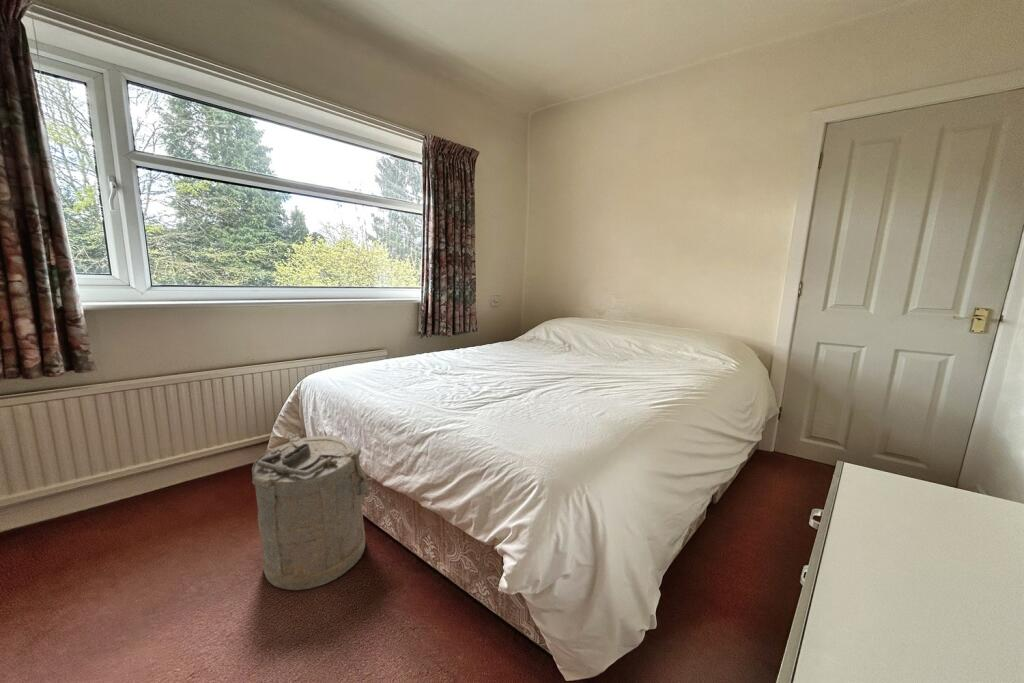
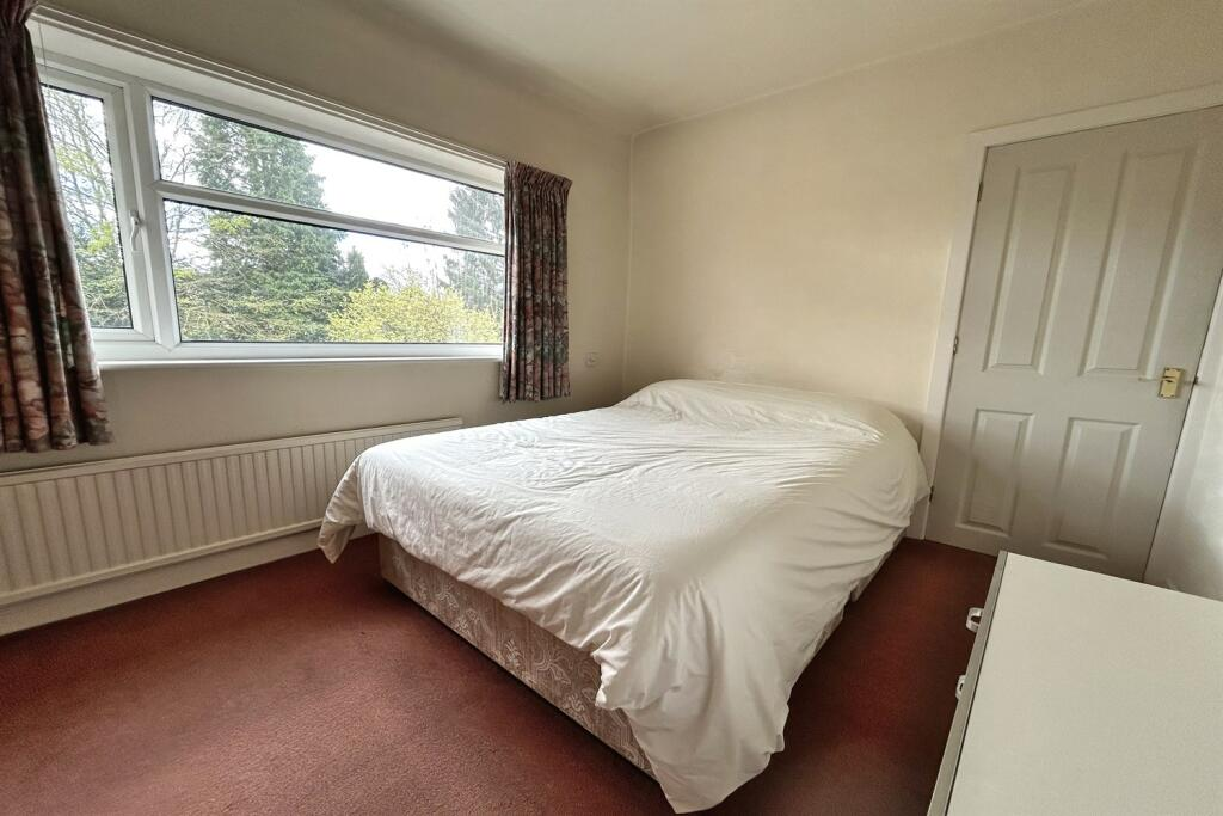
- laundry hamper (313, 498)
